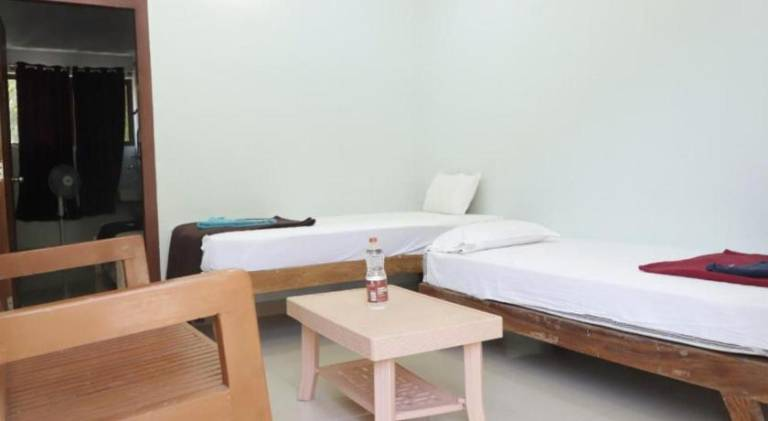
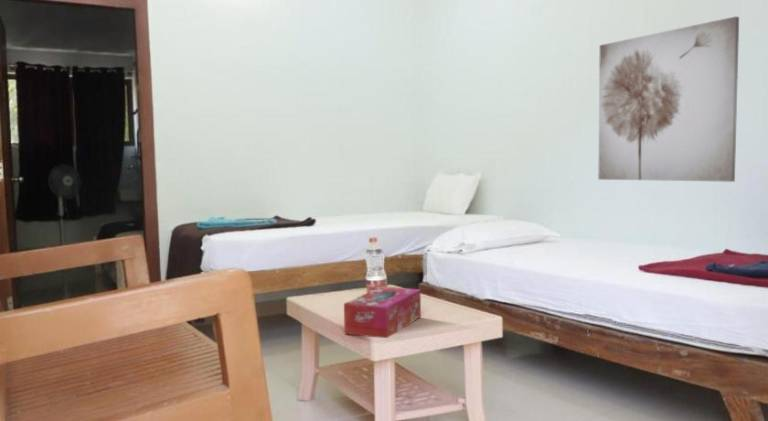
+ wall art (661, 107)
+ tissue box (384, 310)
